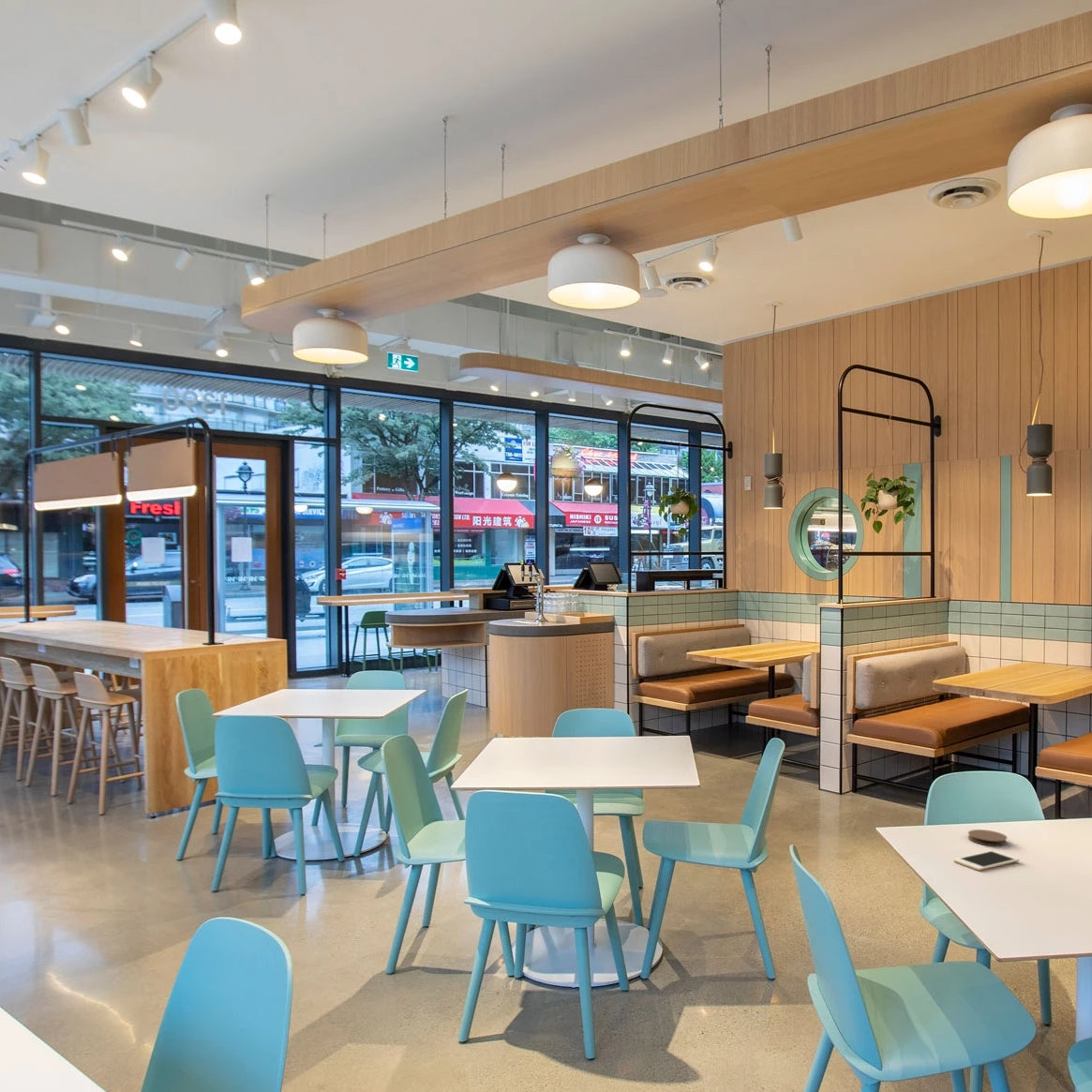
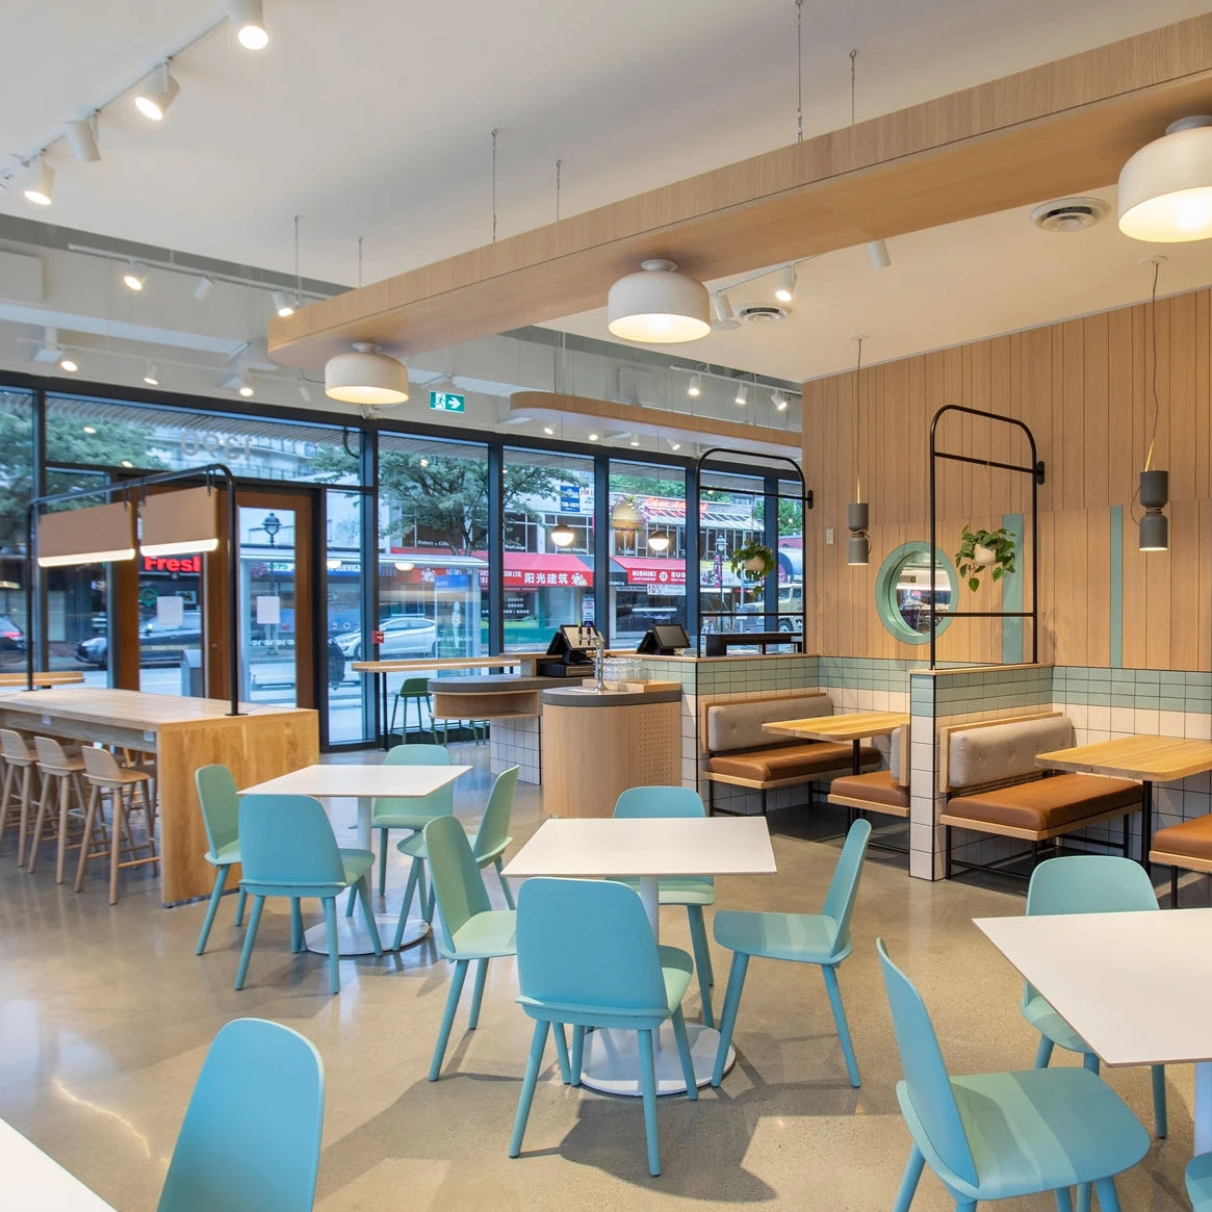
- coaster (987, 837)
- cell phone (986, 860)
